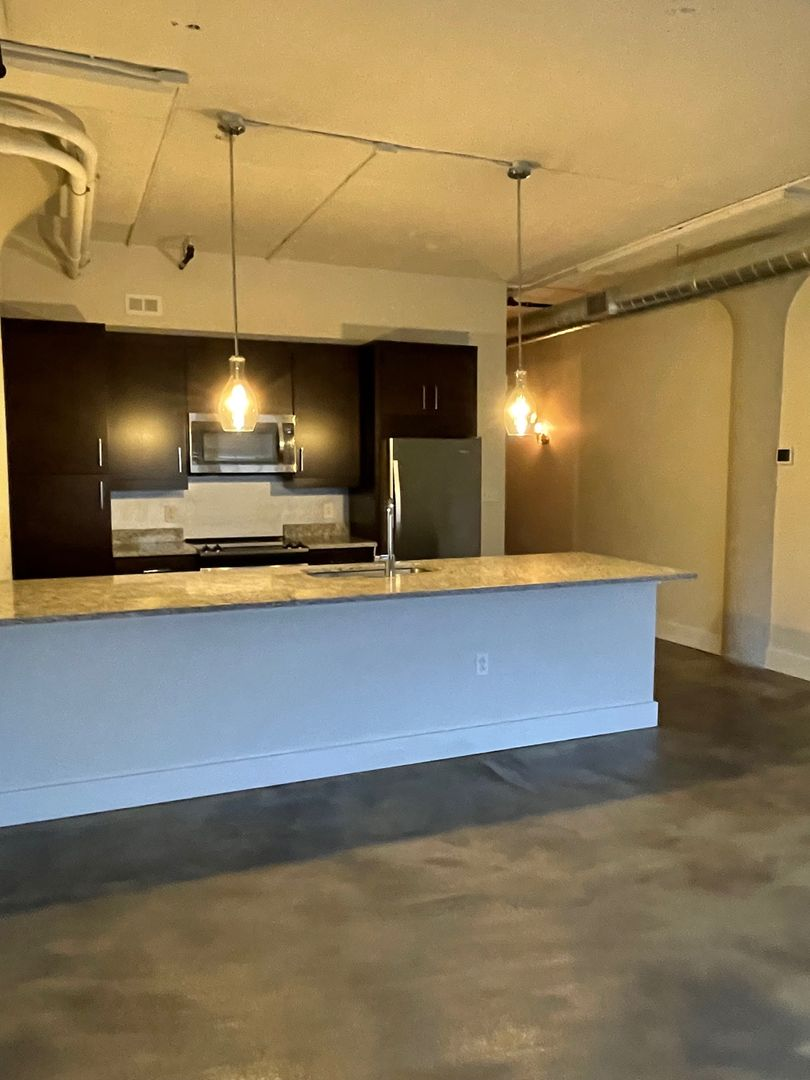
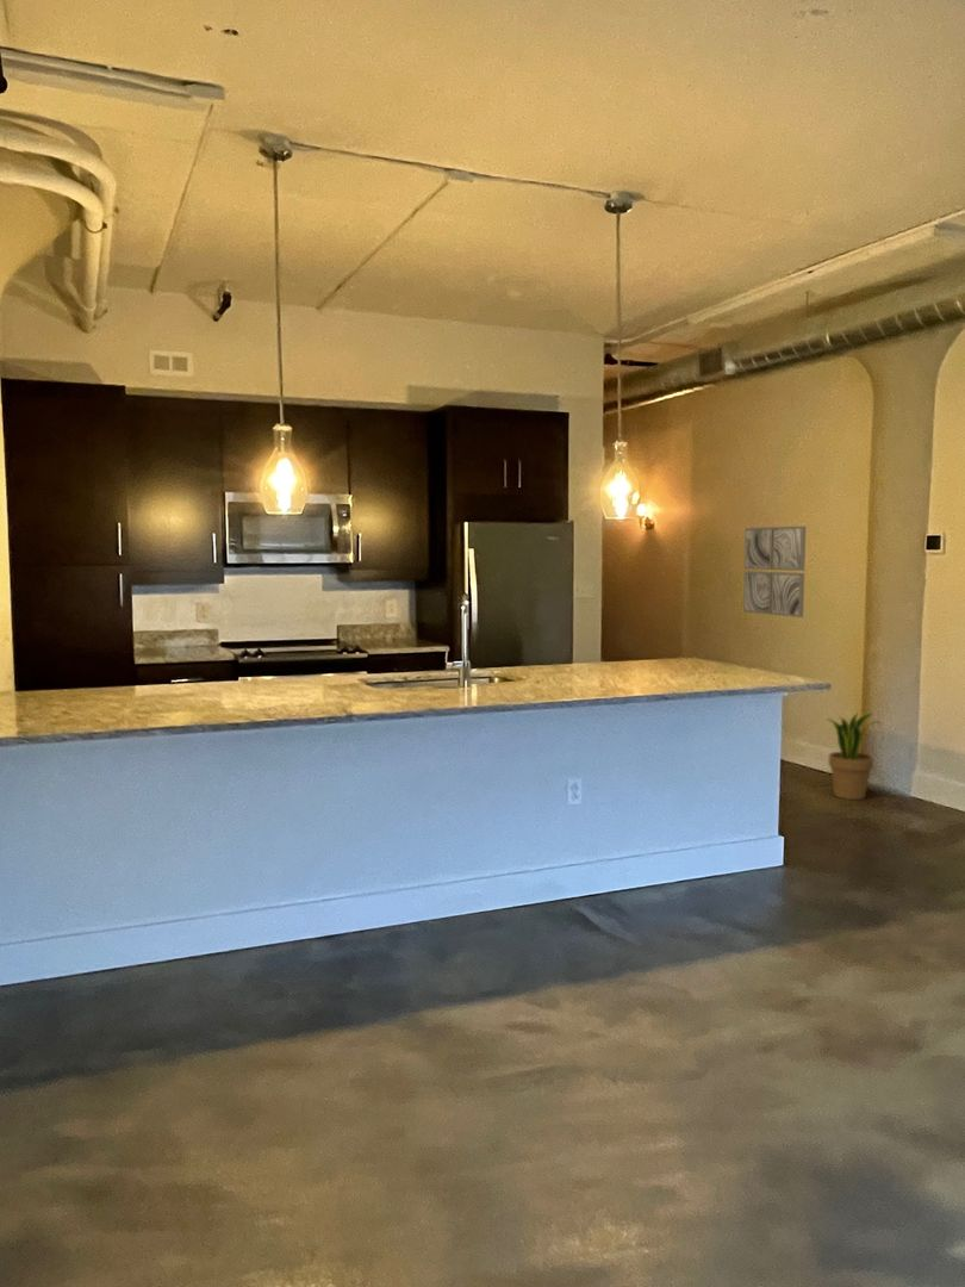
+ potted plant (851, 753)
+ wall art (772, 572)
